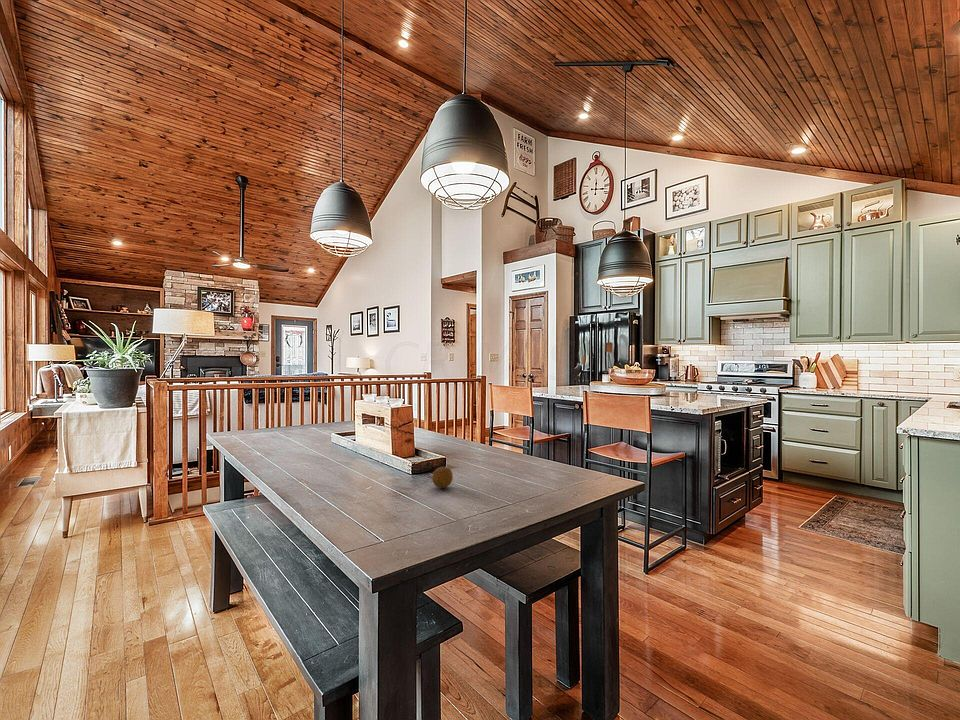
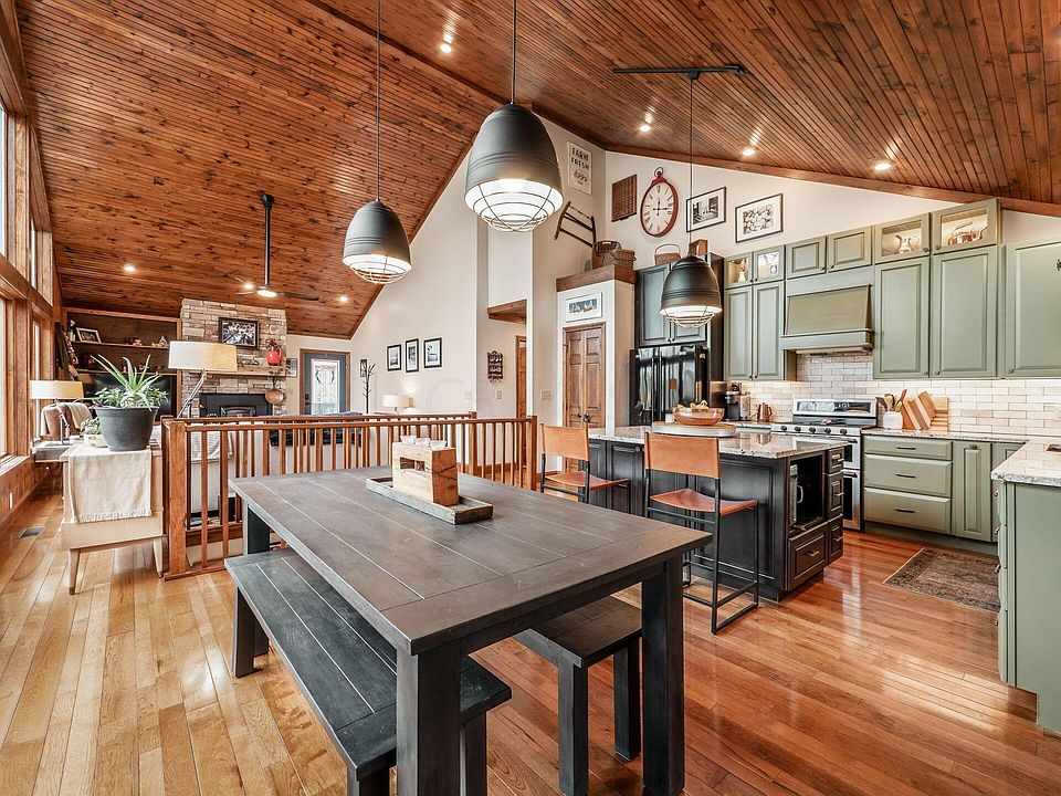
- fruit (442, 477)
